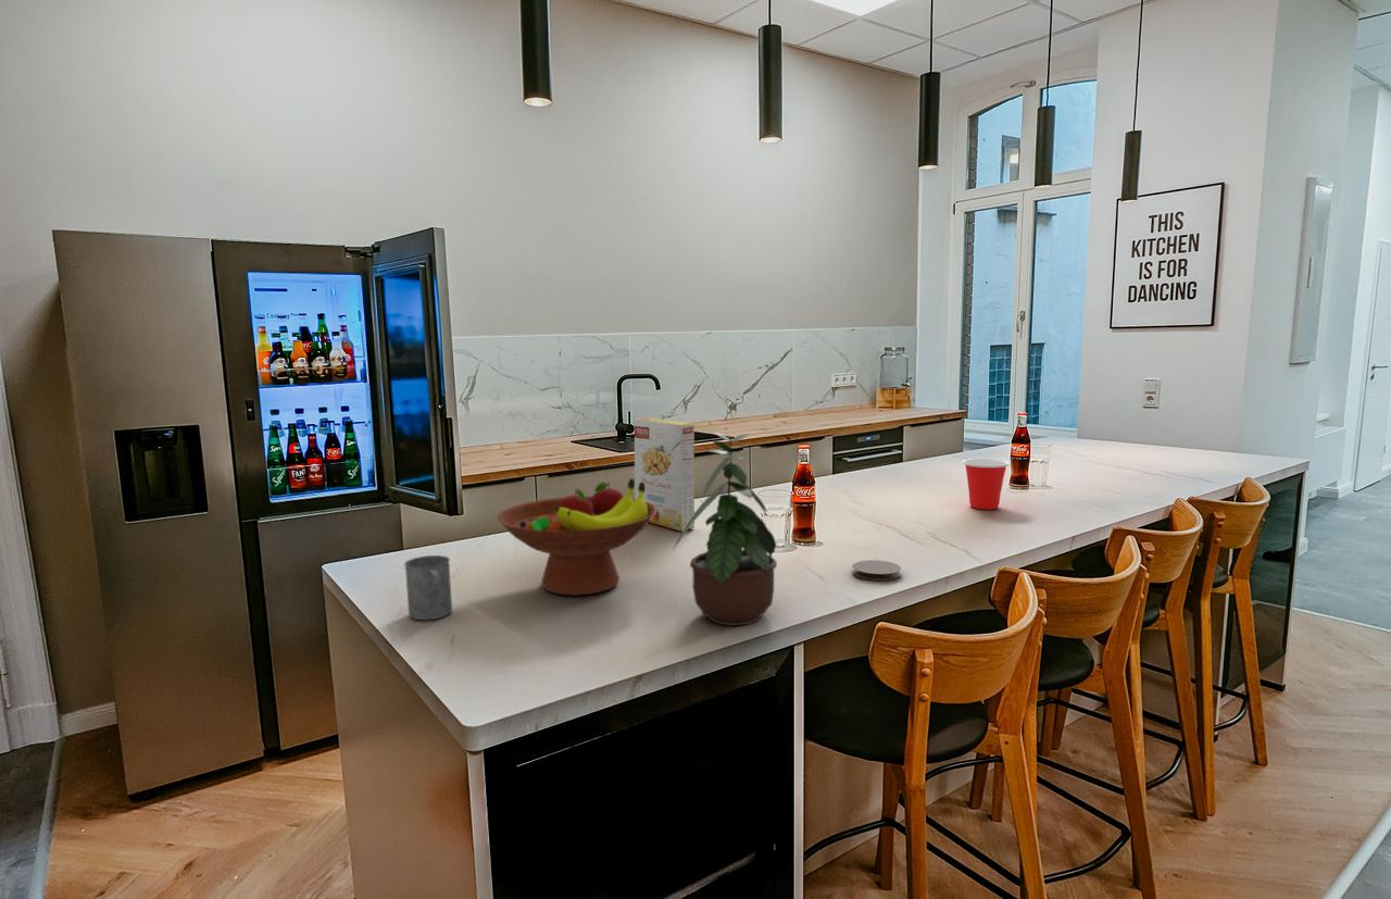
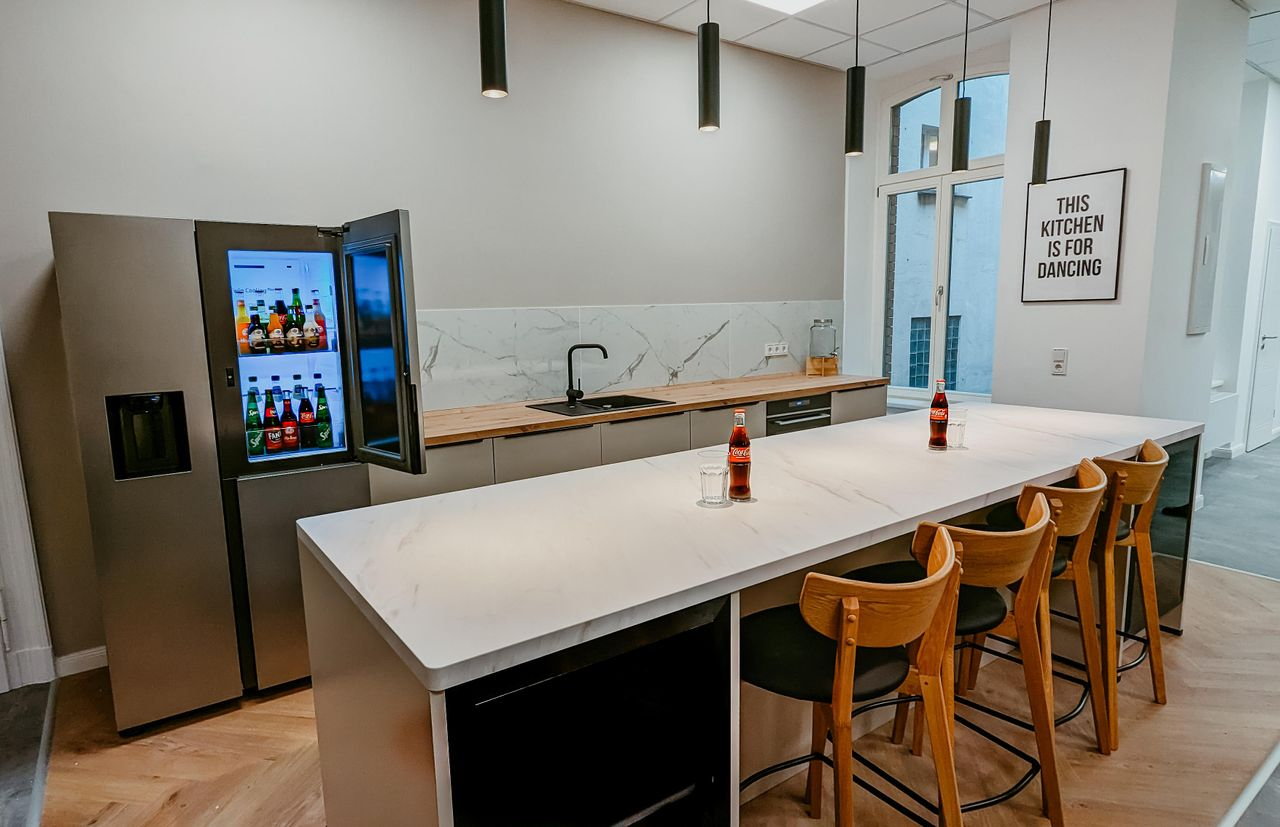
- cup (985, 484)
- coaster (876, 570)
- potted plant (726, 521)
- fruit bowl (578, 534)
- mug (430, 590)
- cereal box (663, 472)
